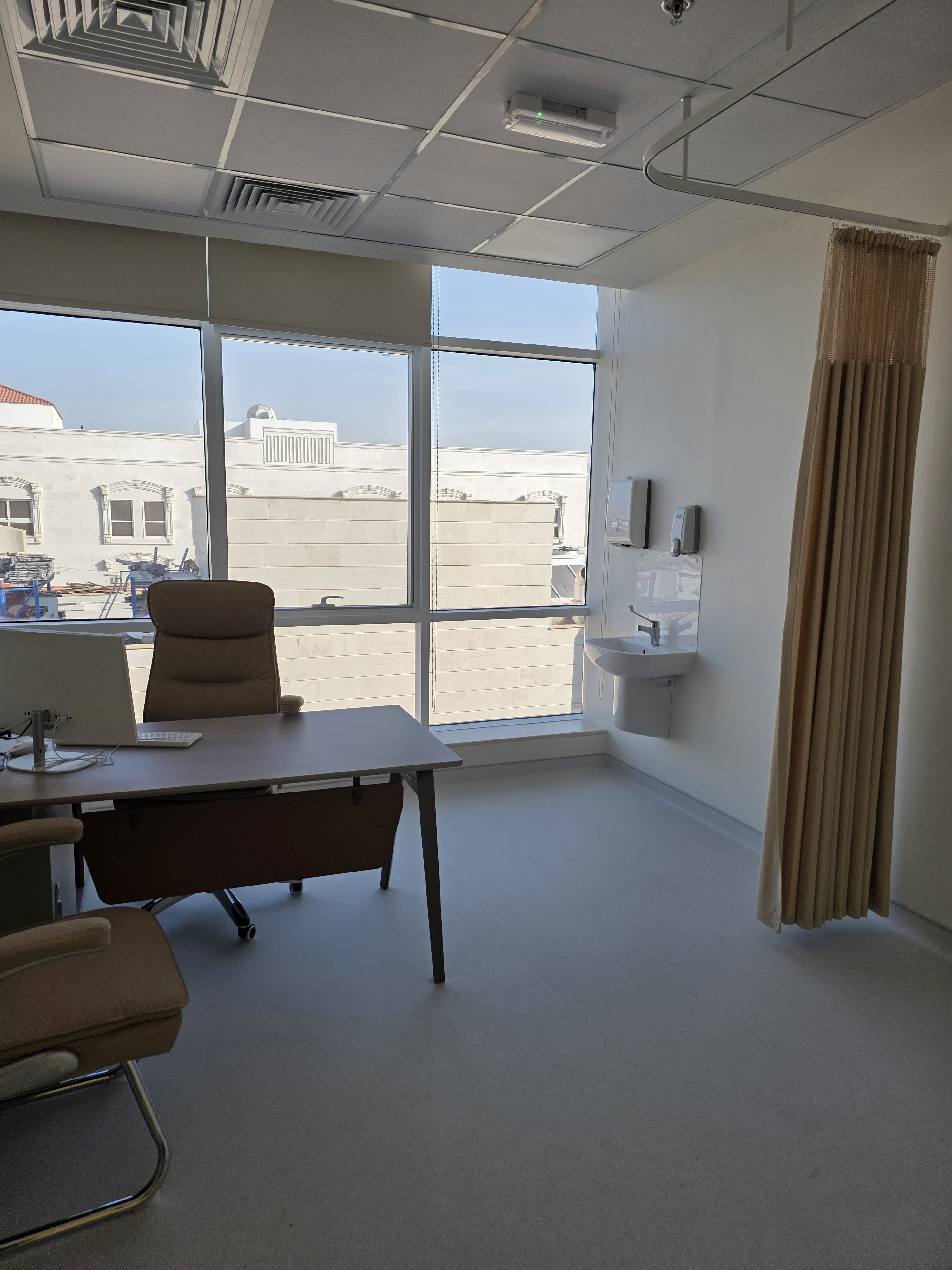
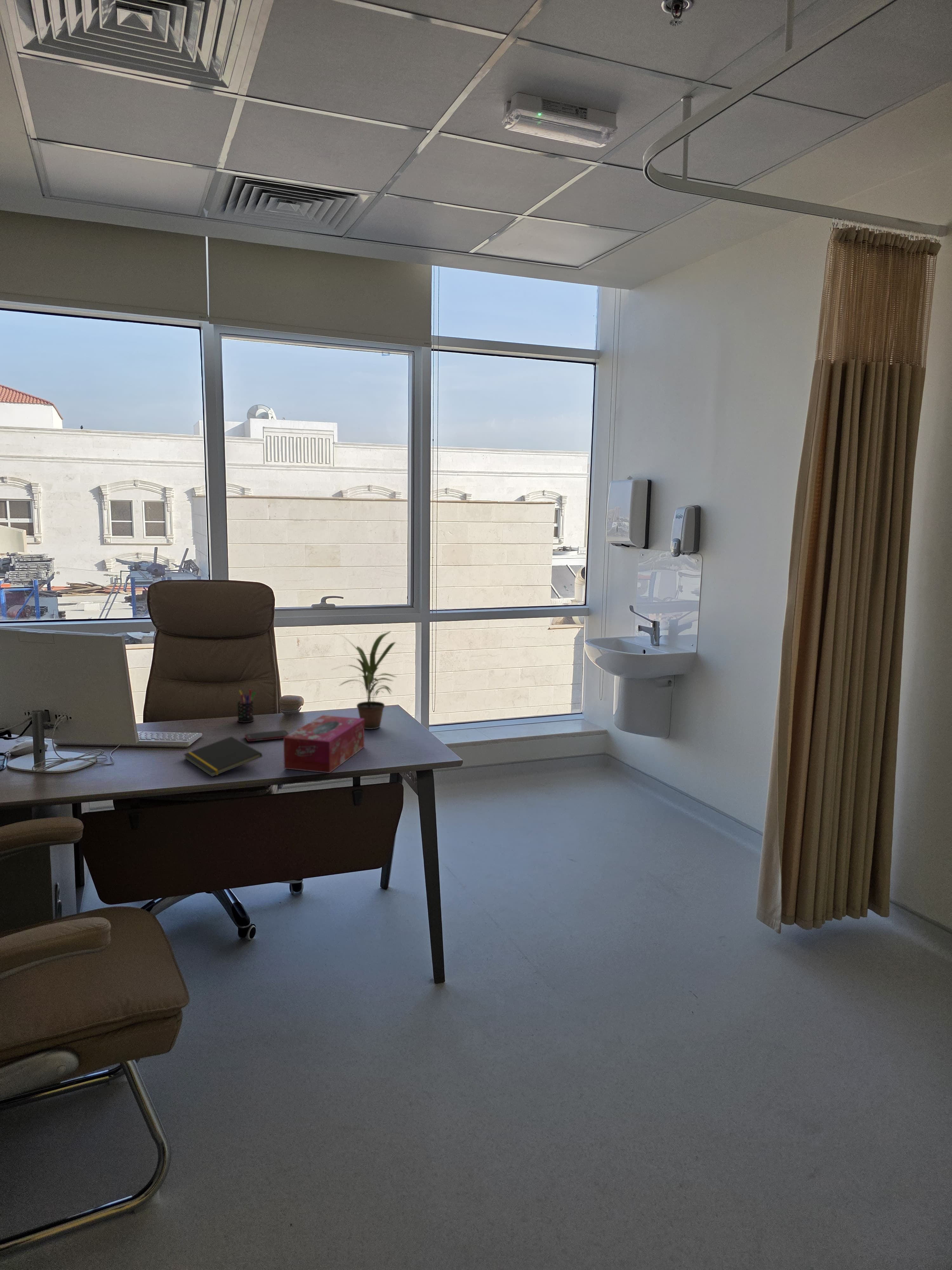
+ notepad (222, 755)
+ tissue box (326, 742)
+ pen holder (248, 704)
+ potted plant (371, 680)
+ cell phone (267, 736)
